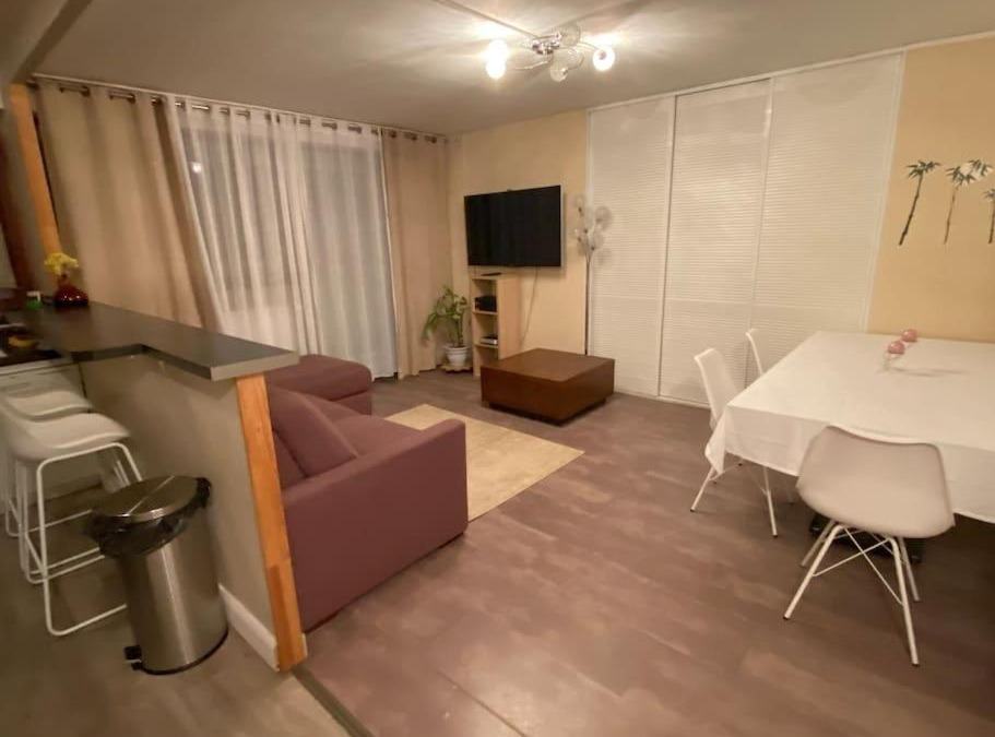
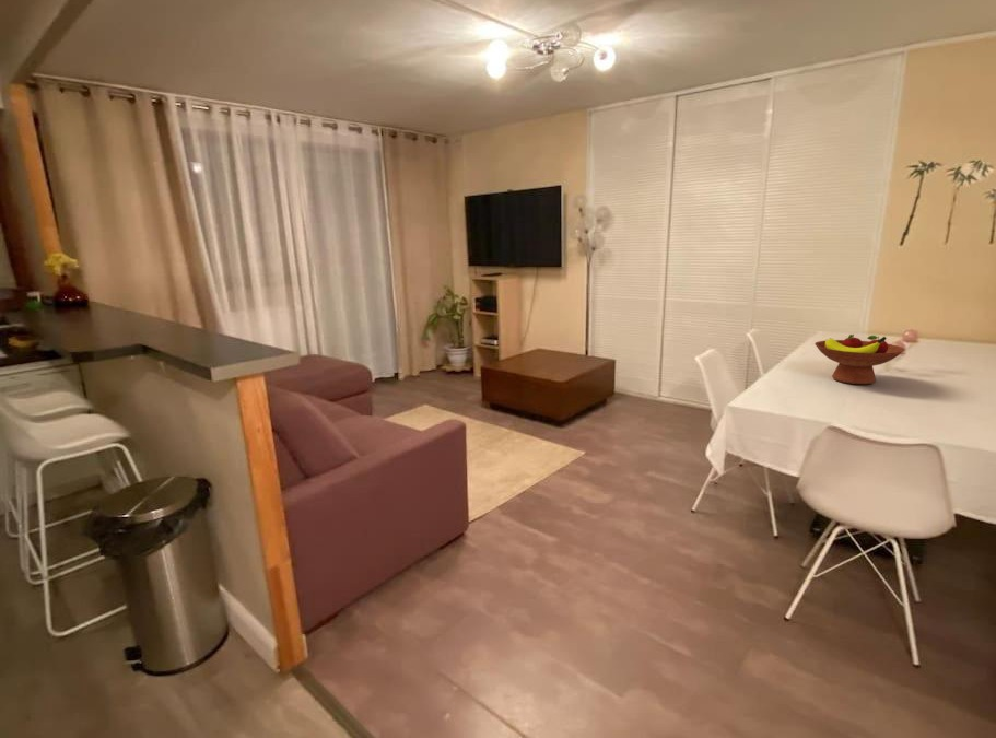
+ fruit bowl (856, 356)
